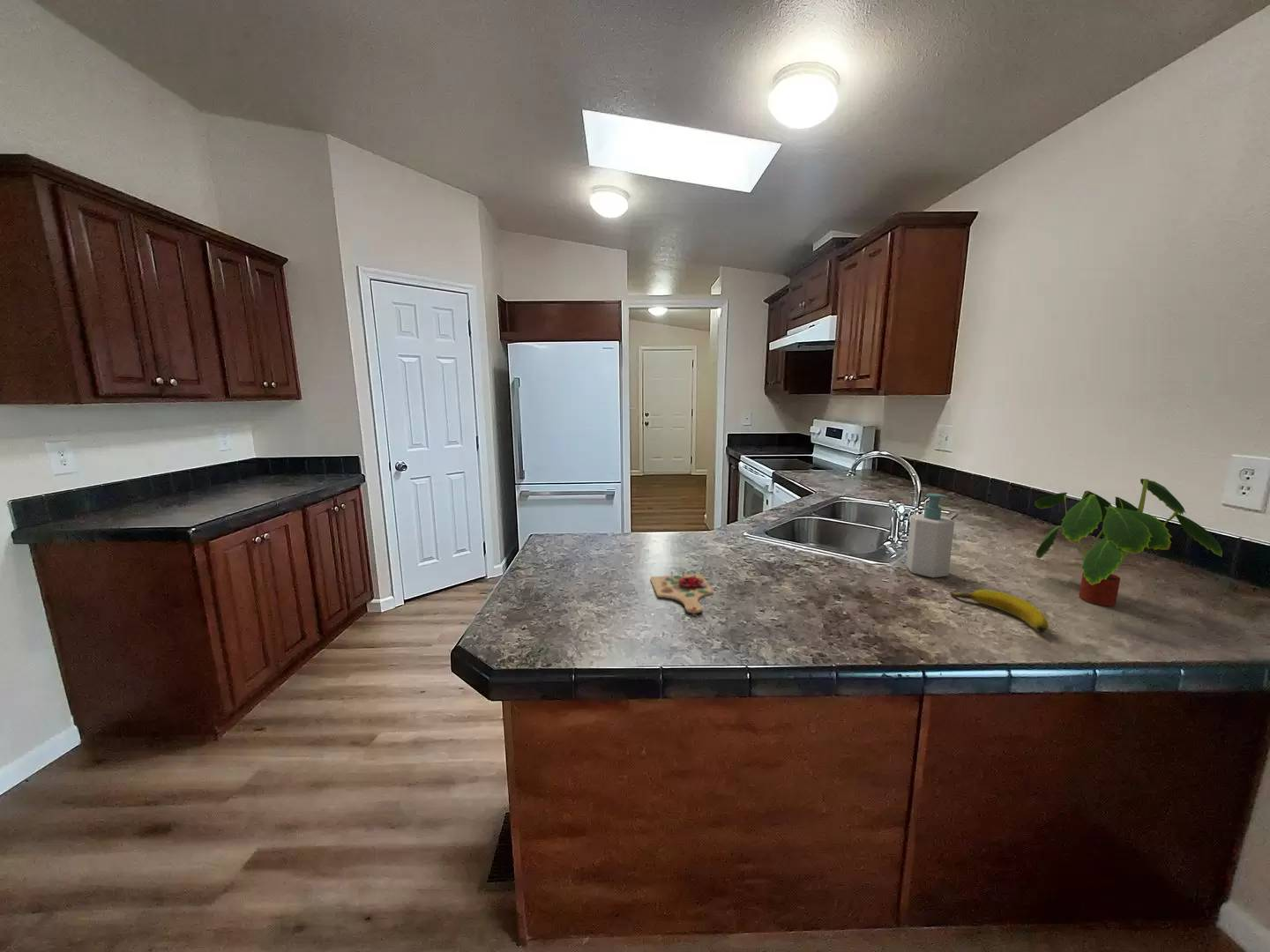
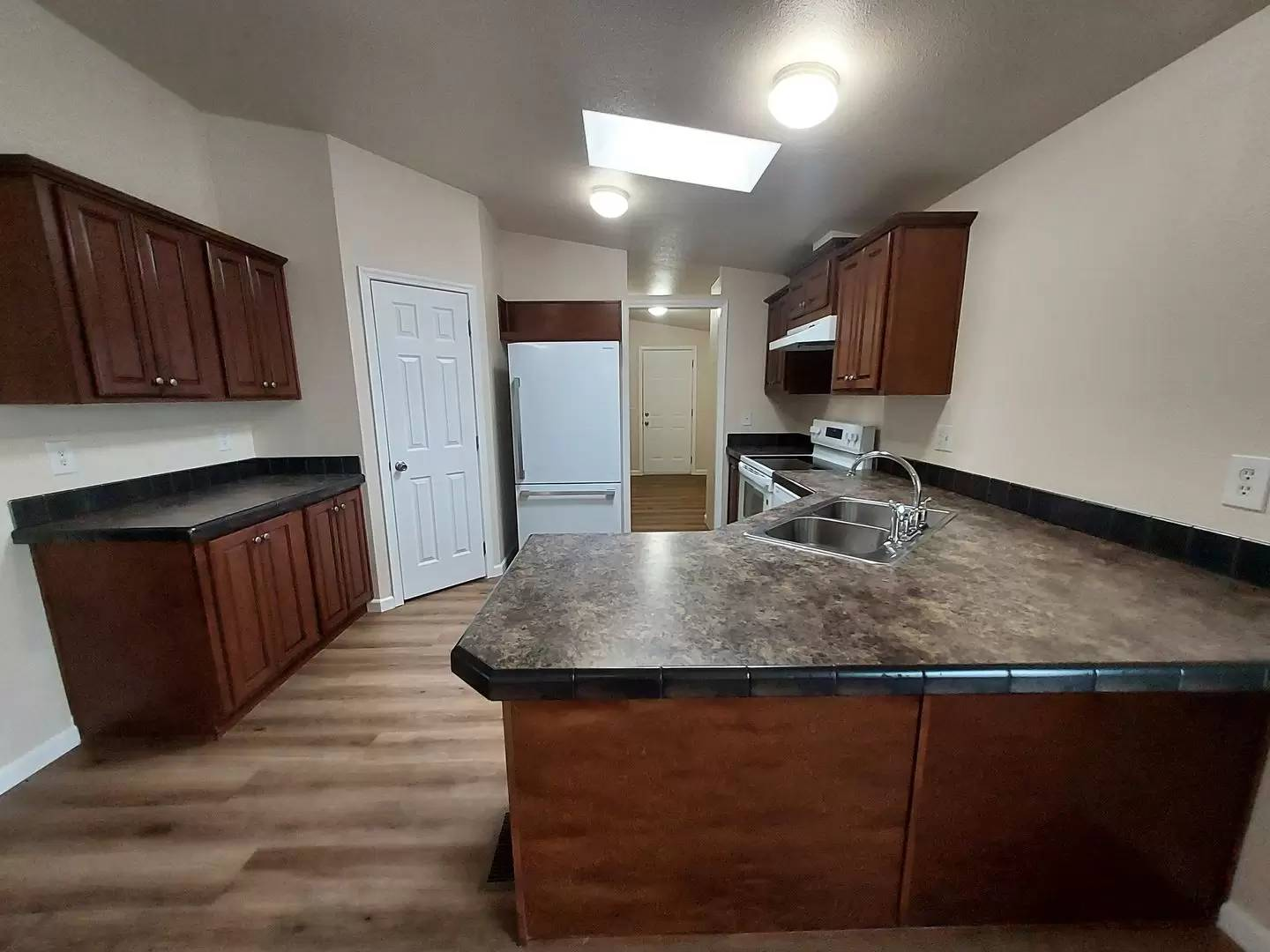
- plant (1104, 536)
- banana (1002, 605)
- cutting board (684, 589)
- soap bottle (930, 533)
